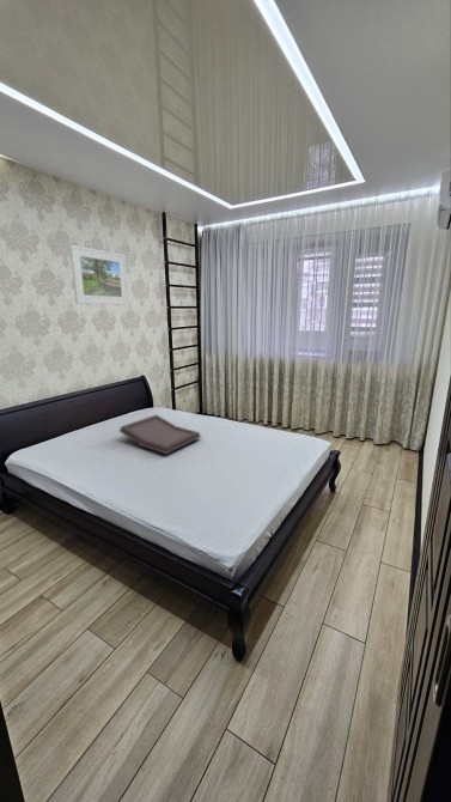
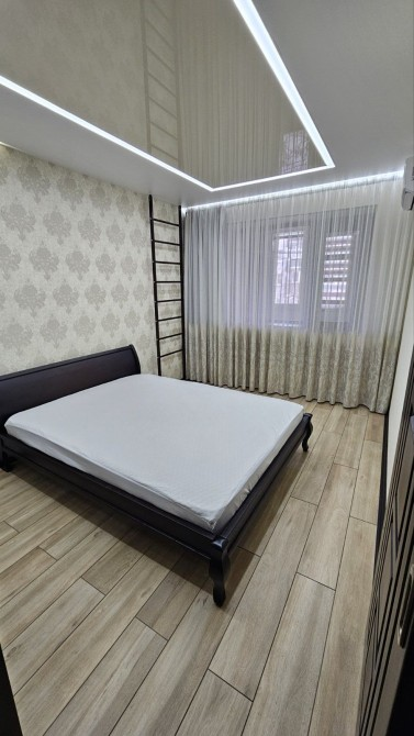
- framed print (102, 278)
- serving tray (160, 432)
